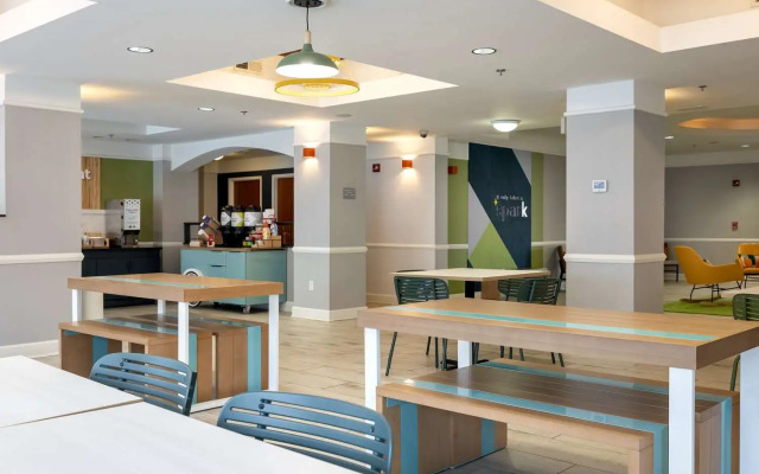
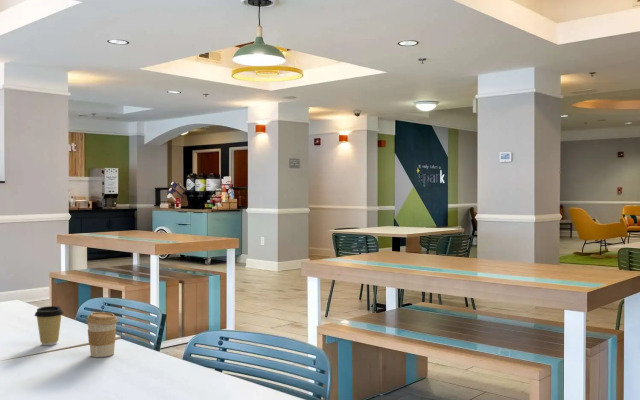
+ coffee cup (49, 325)
+ coffee cup (102, 333)
